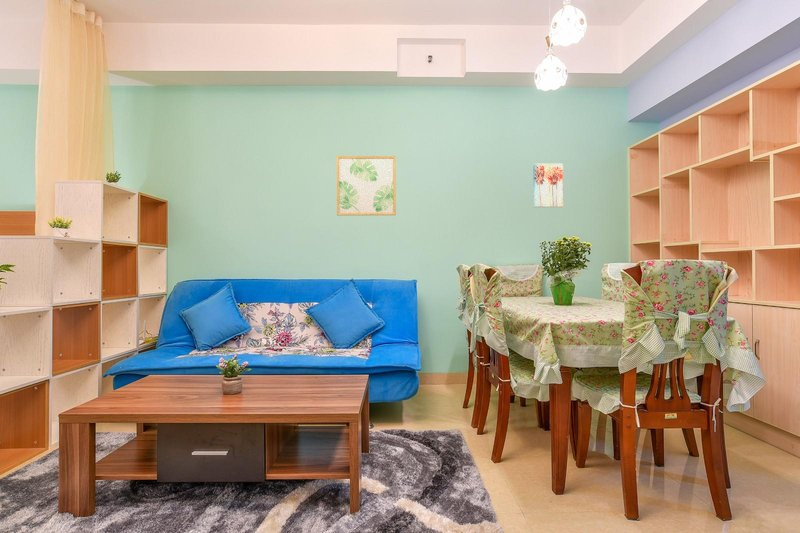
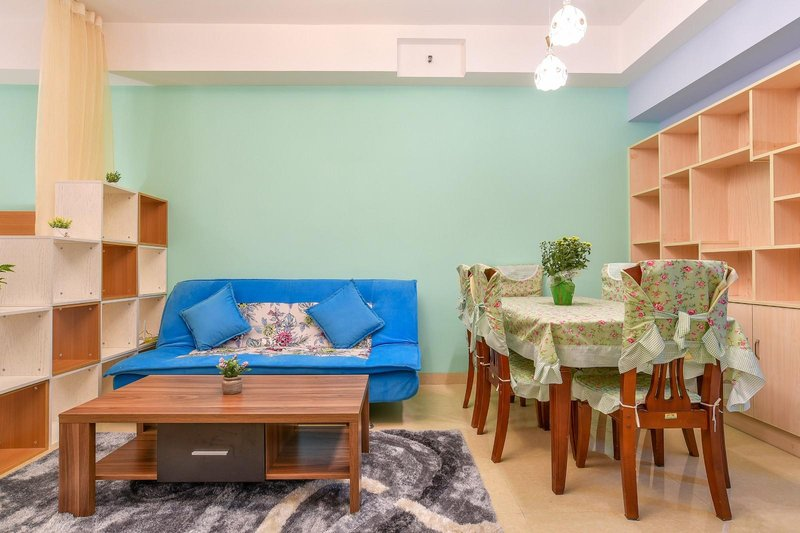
- wall art (366, 185)
- wall art (548, 185)
